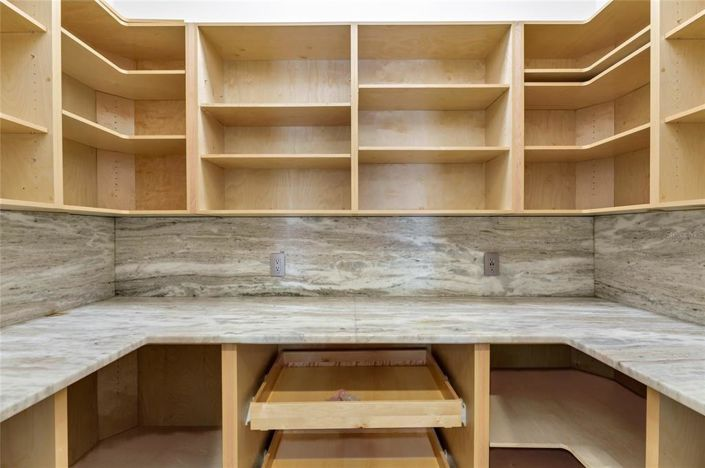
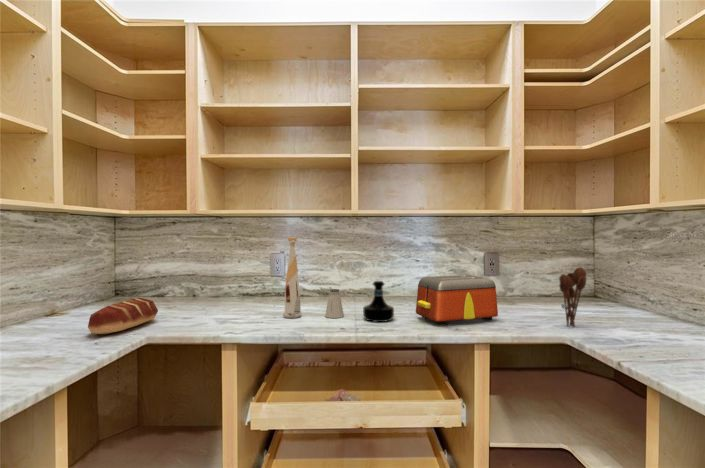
+ bread loaf (125, 314)
+ utensil holder (572, 297)
+ saltshaker (334, 302)
+ tequila bottle (378, 299)
+ toaster (454, 298)
+ bottle (292, 276)
